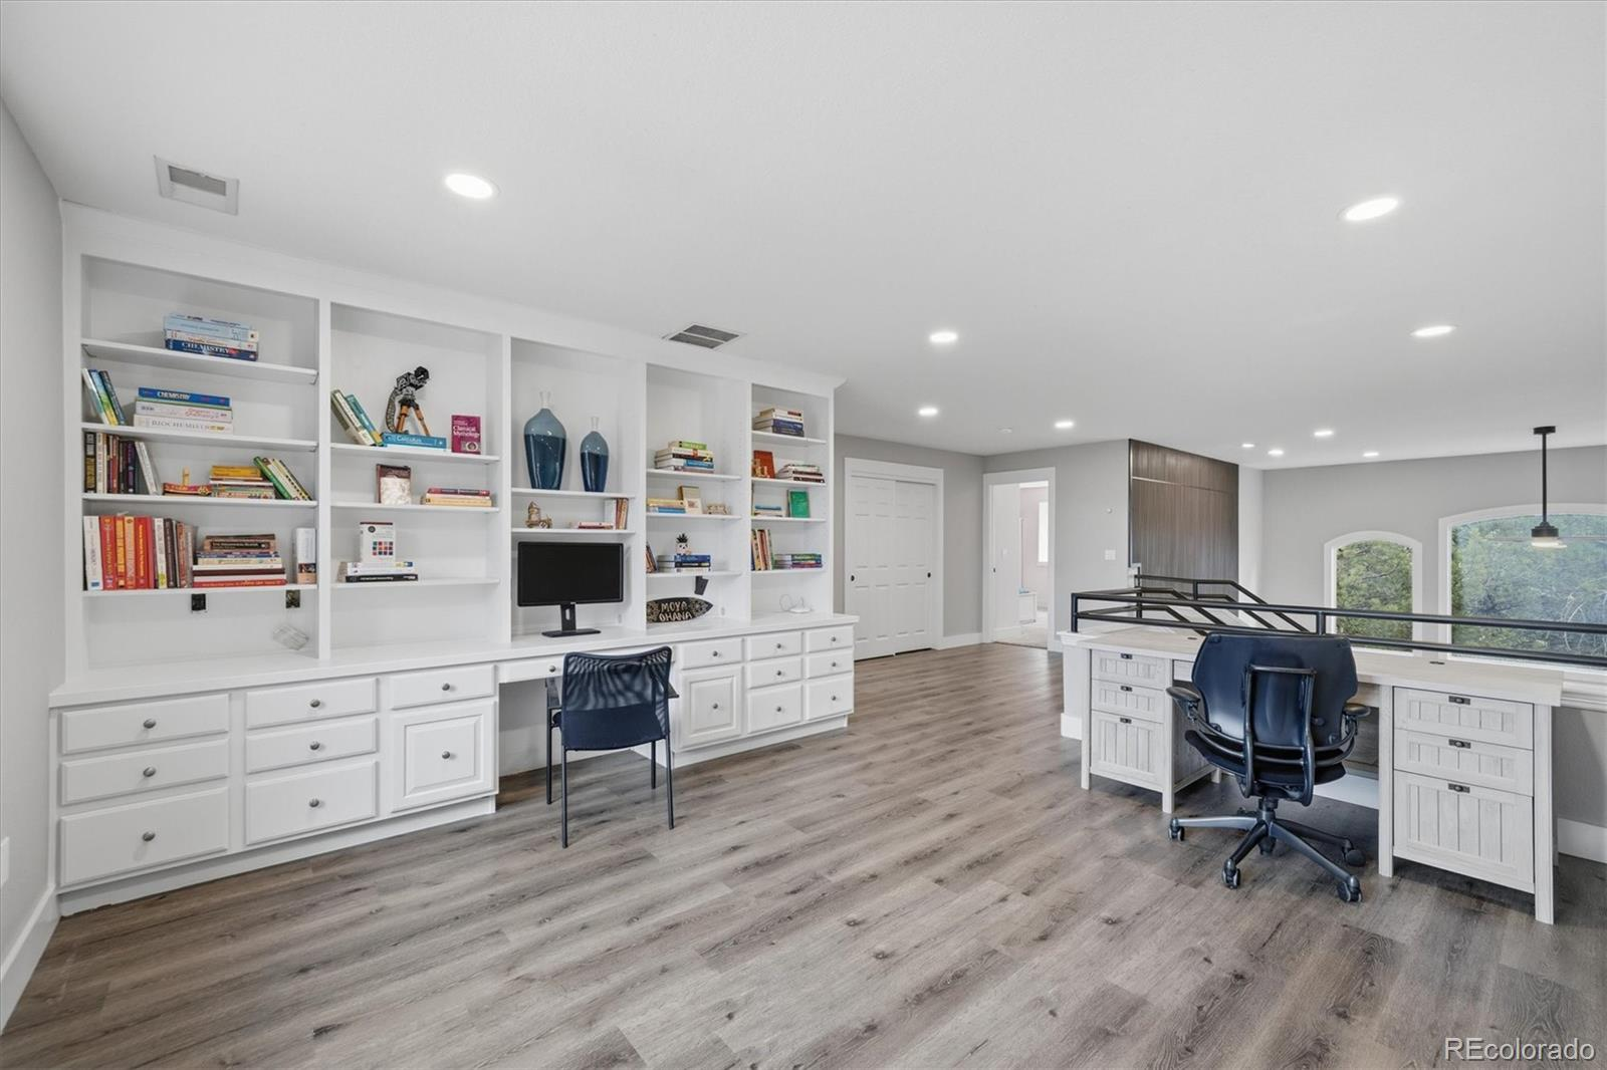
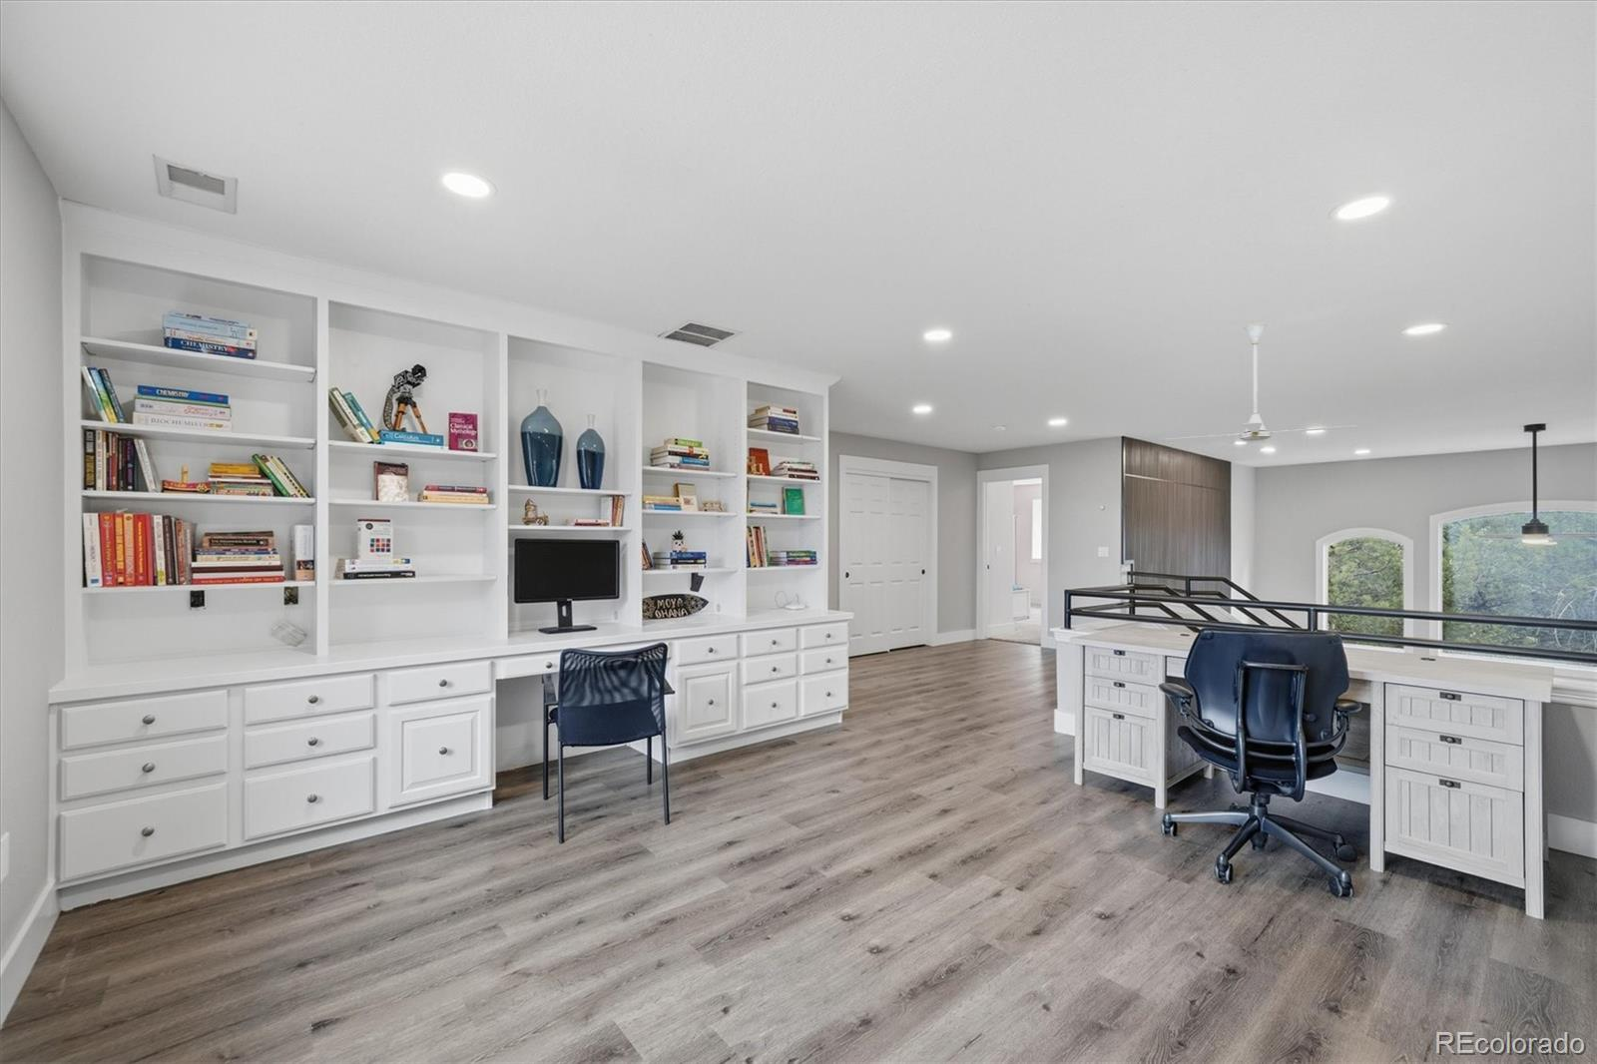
+ ceiling fan (1255, 384)
